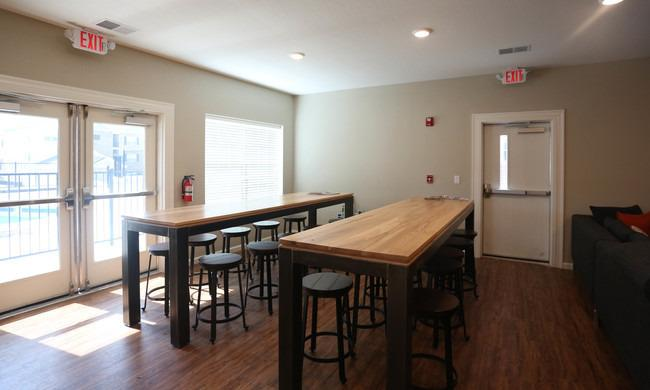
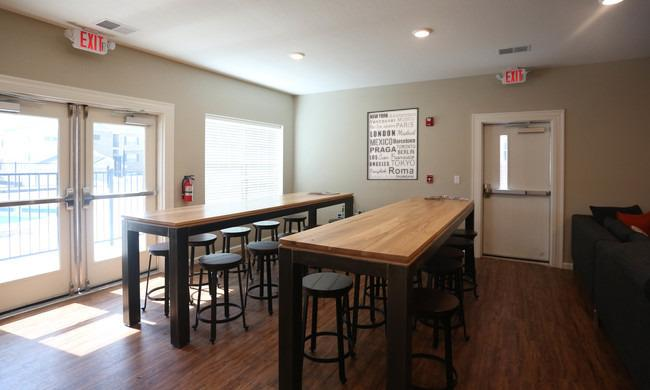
+ wall art (392, 145)
